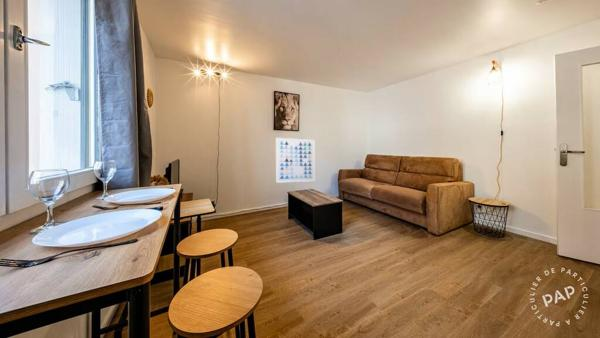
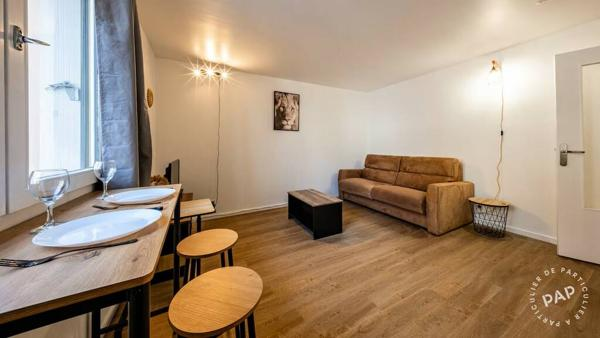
- wall art (296, 160)
